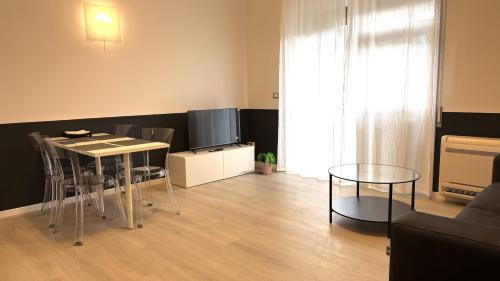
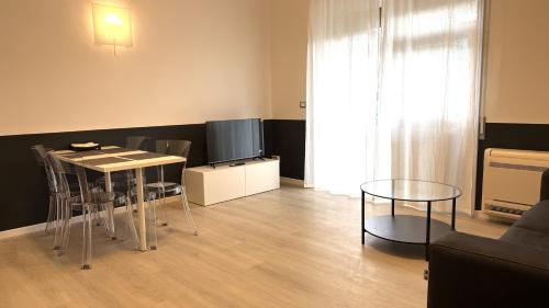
- potted plant (268, 163)
